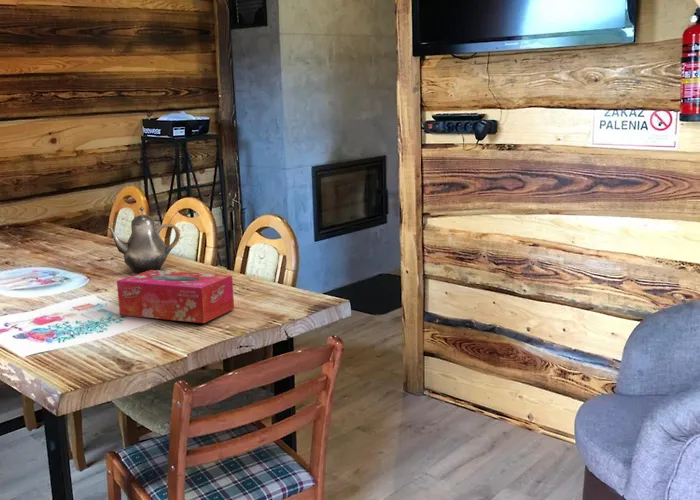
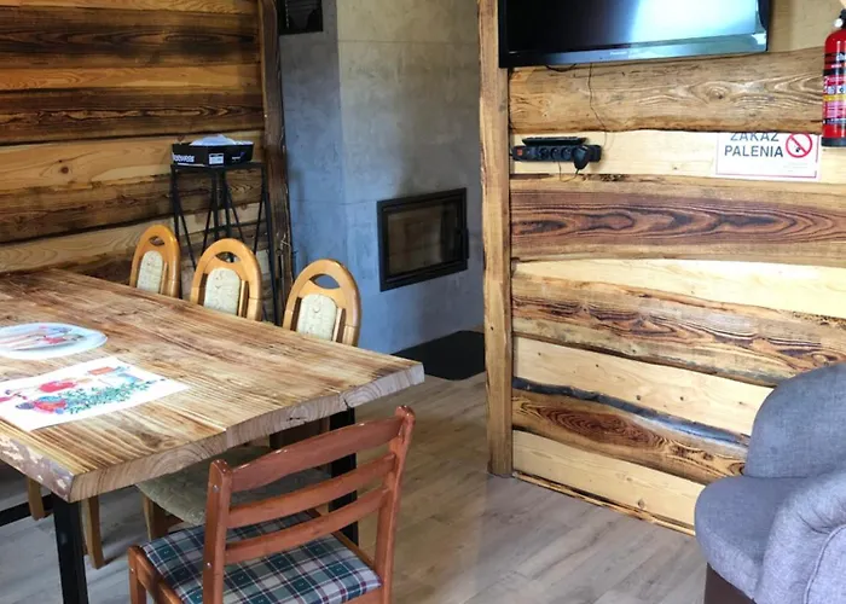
- teapot (144, 238)
- tissue box (176, 295)
